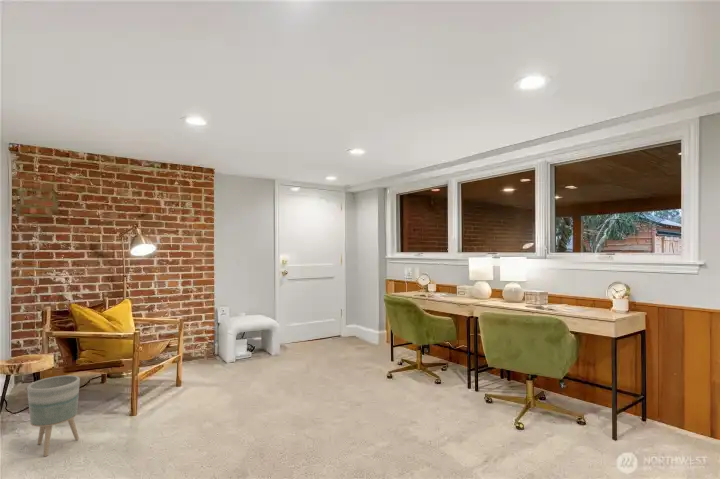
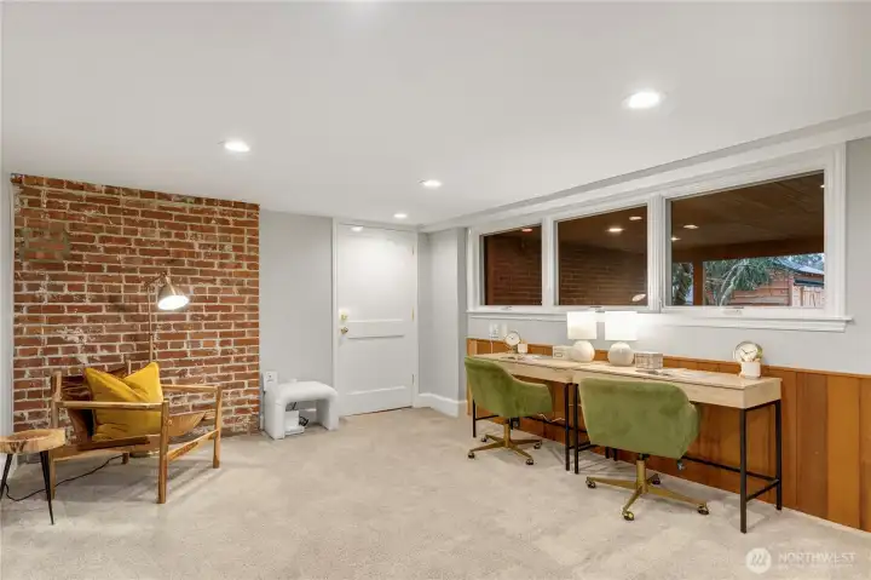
- planter (54, 414)
